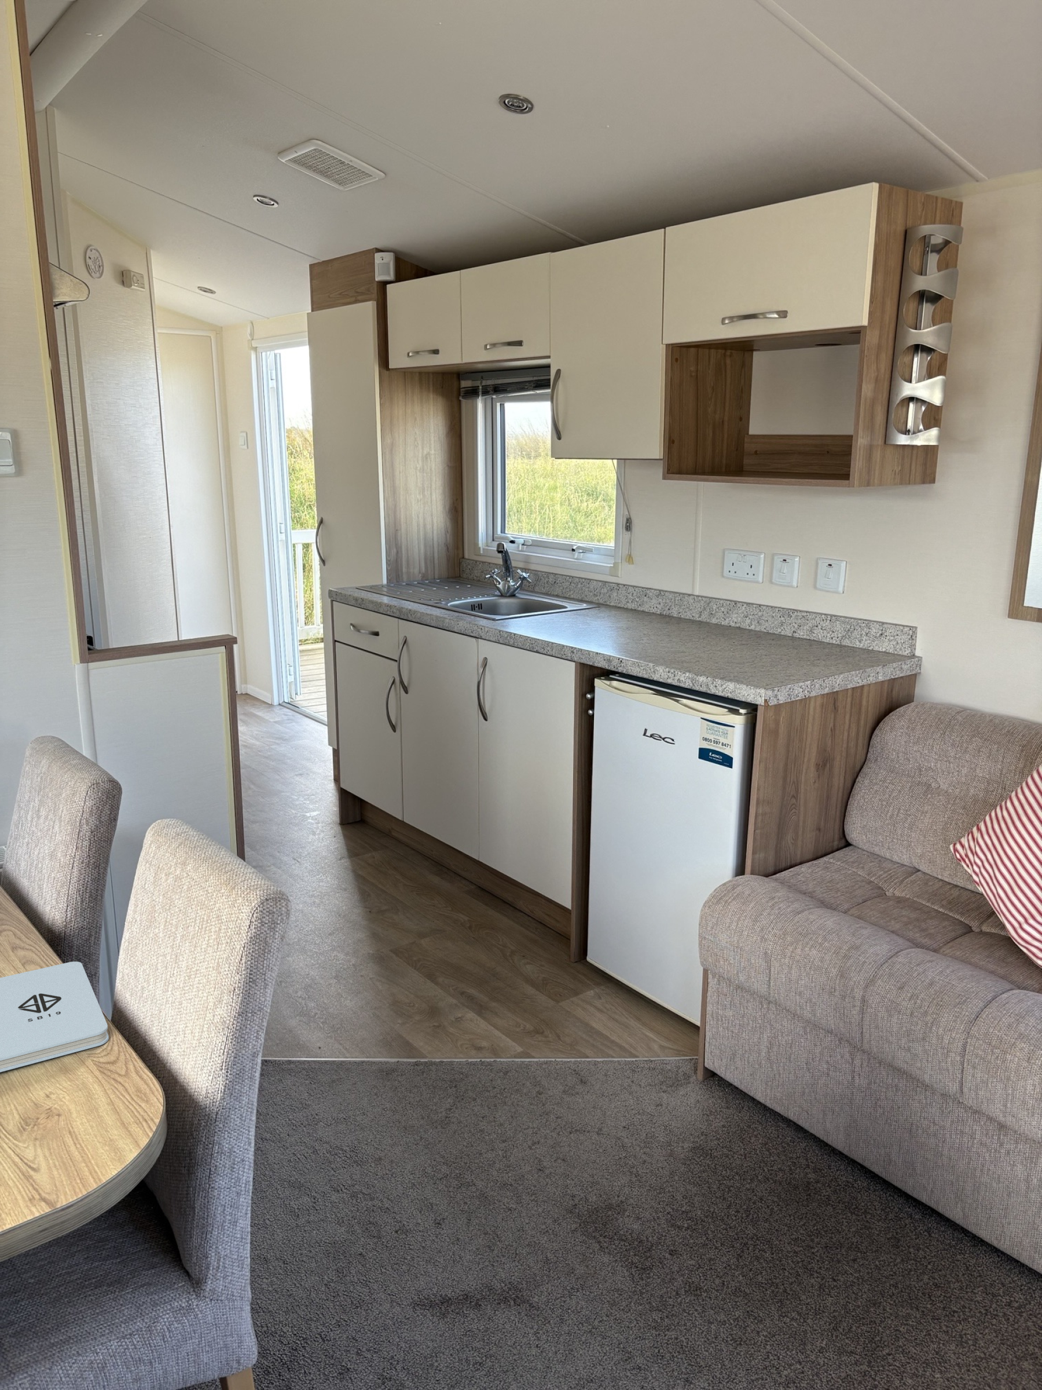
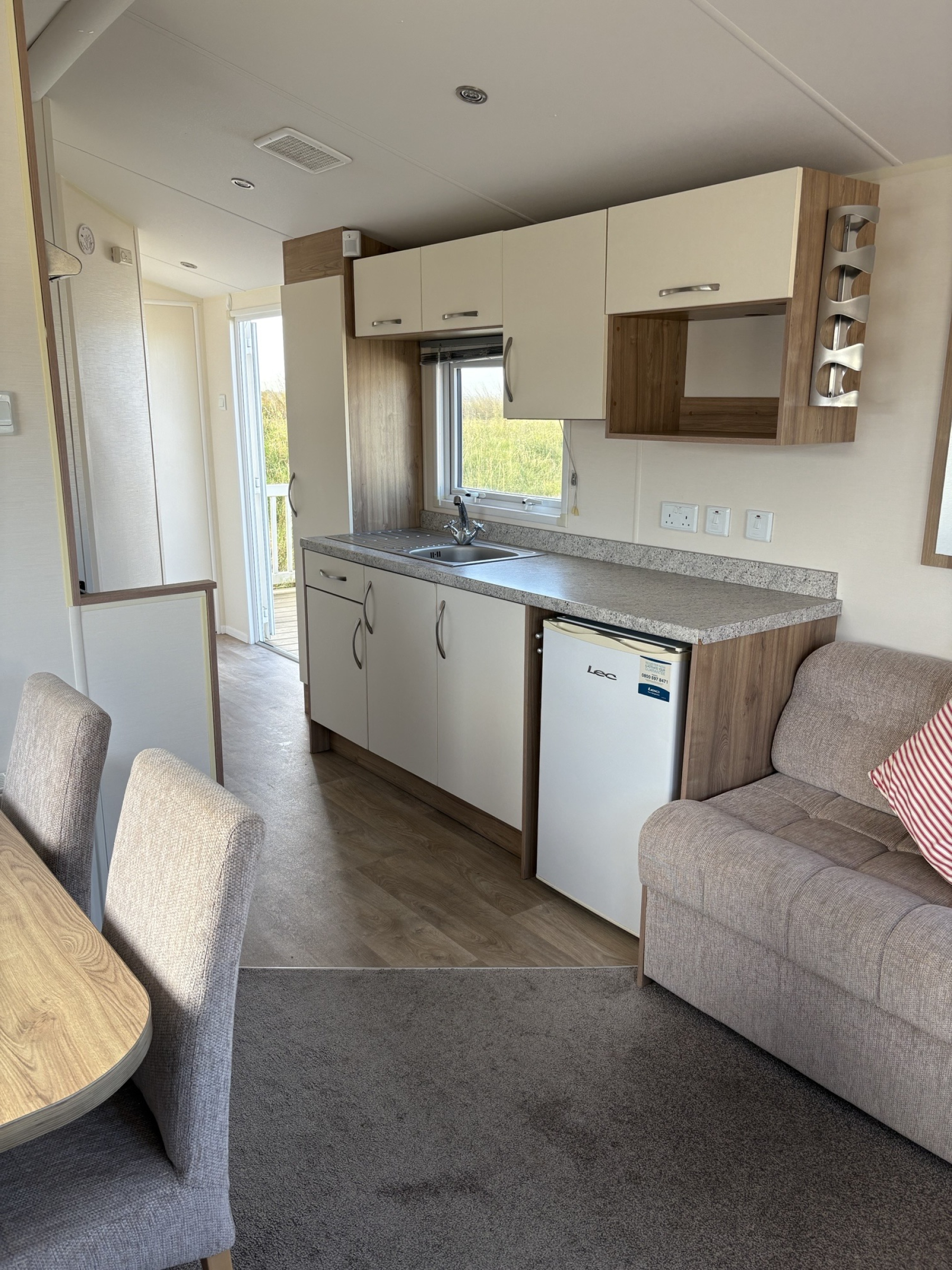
- notepad (39, 1011)
